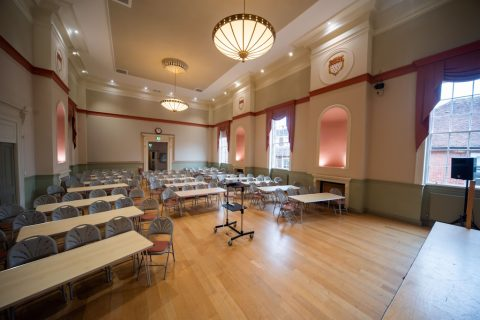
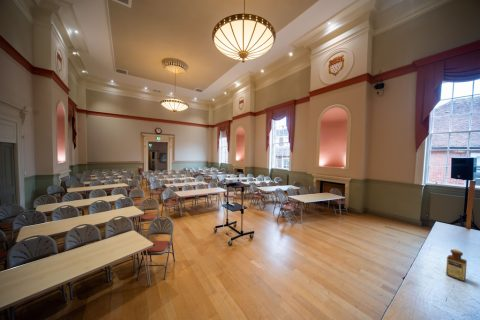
+ bottle (456, 263)
